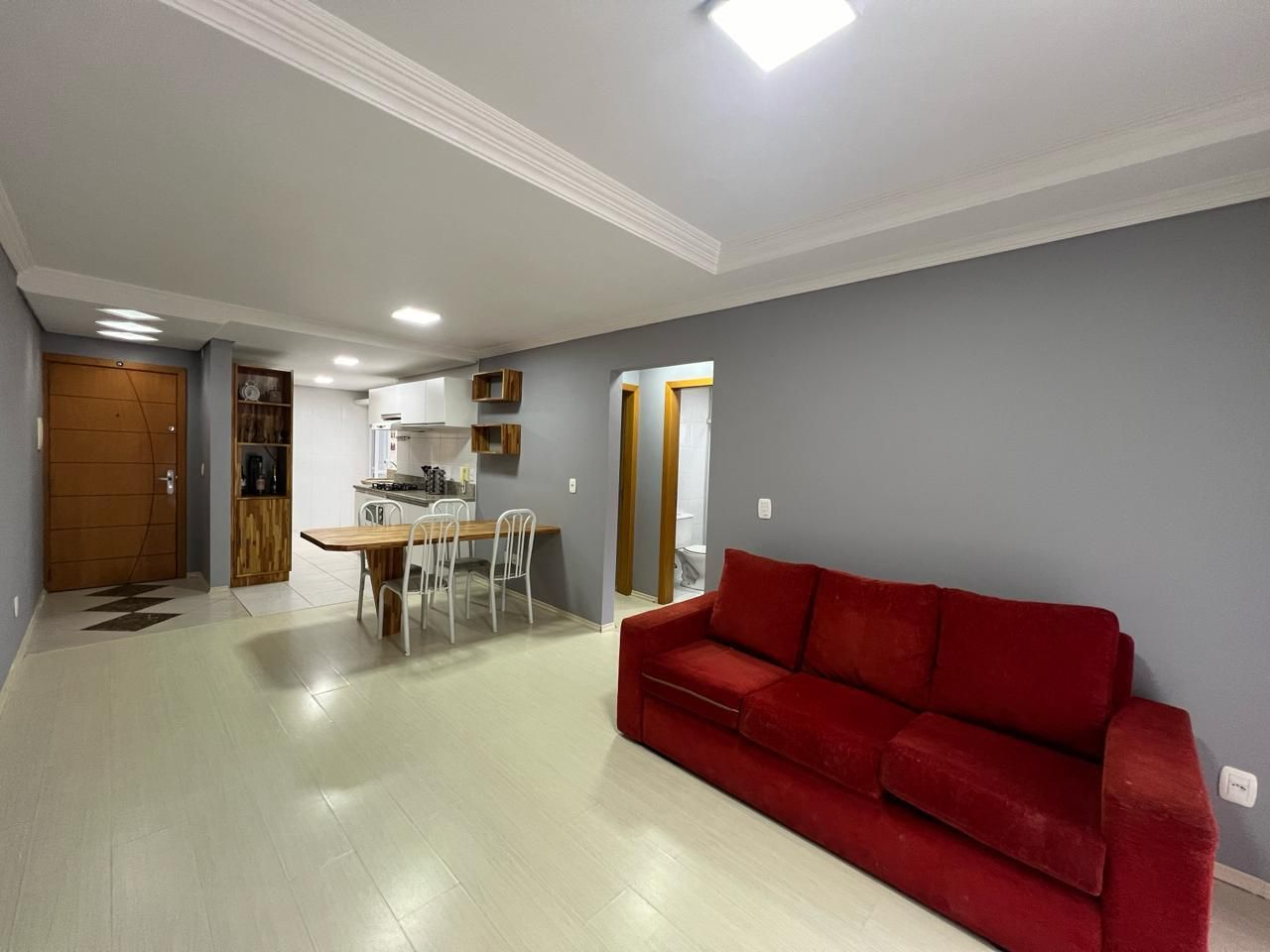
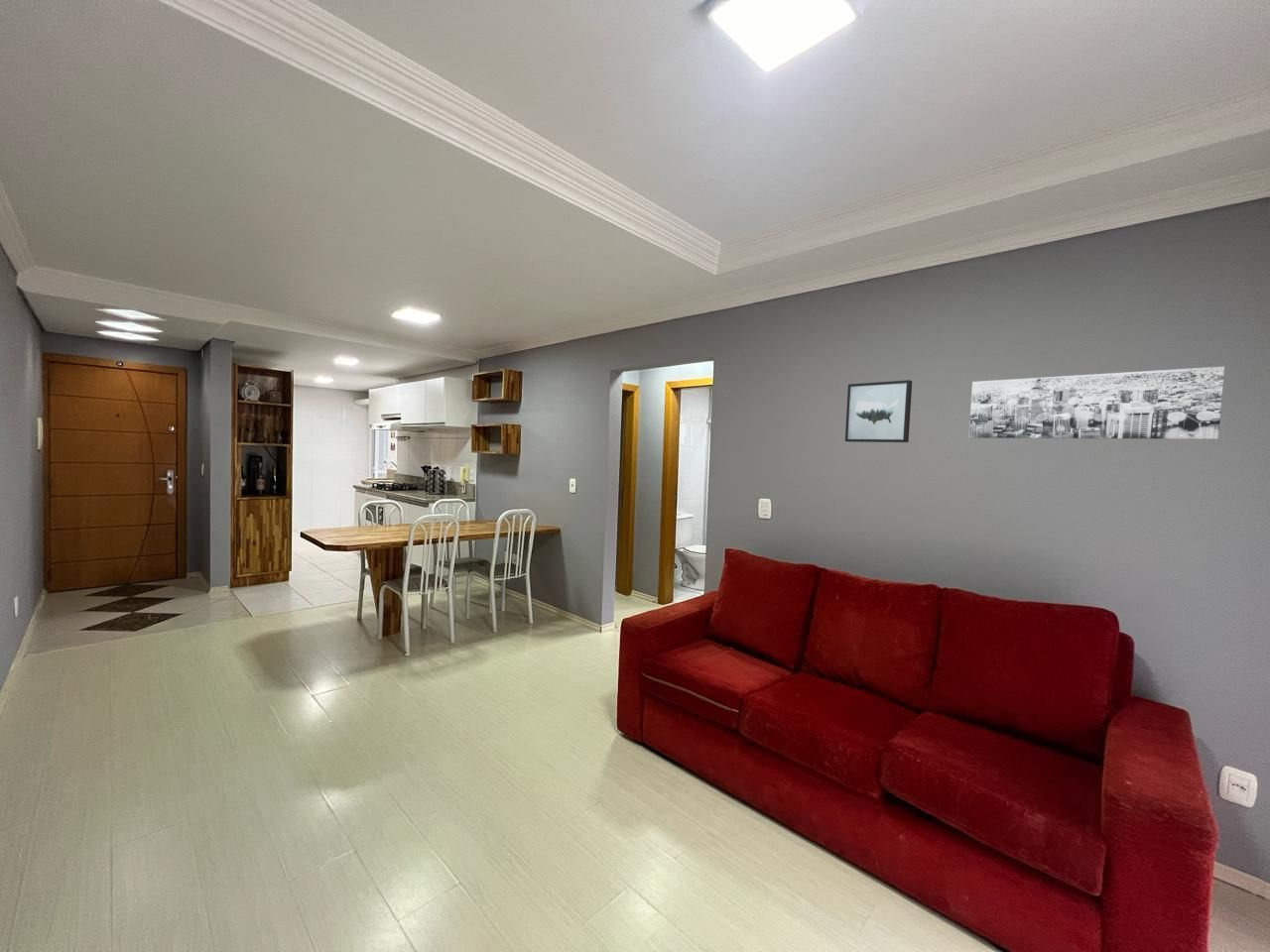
+ wall art (1080, 407)
+ wall art (877, 412)
